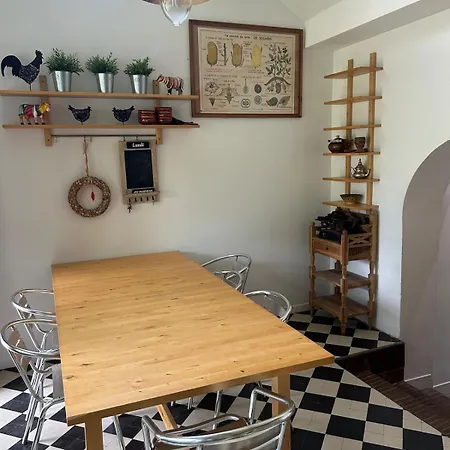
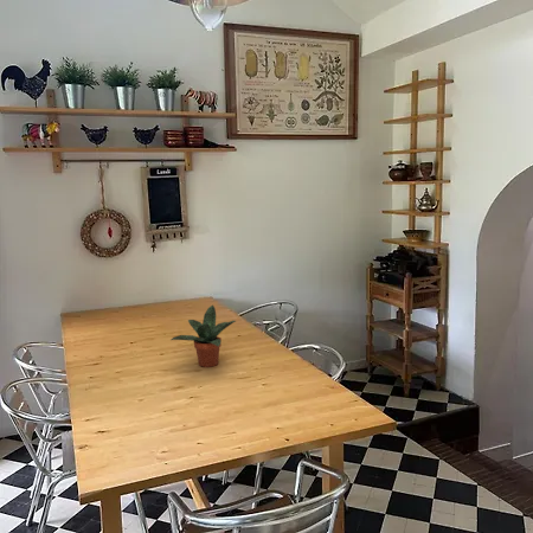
+ potted plant (206, 336)
